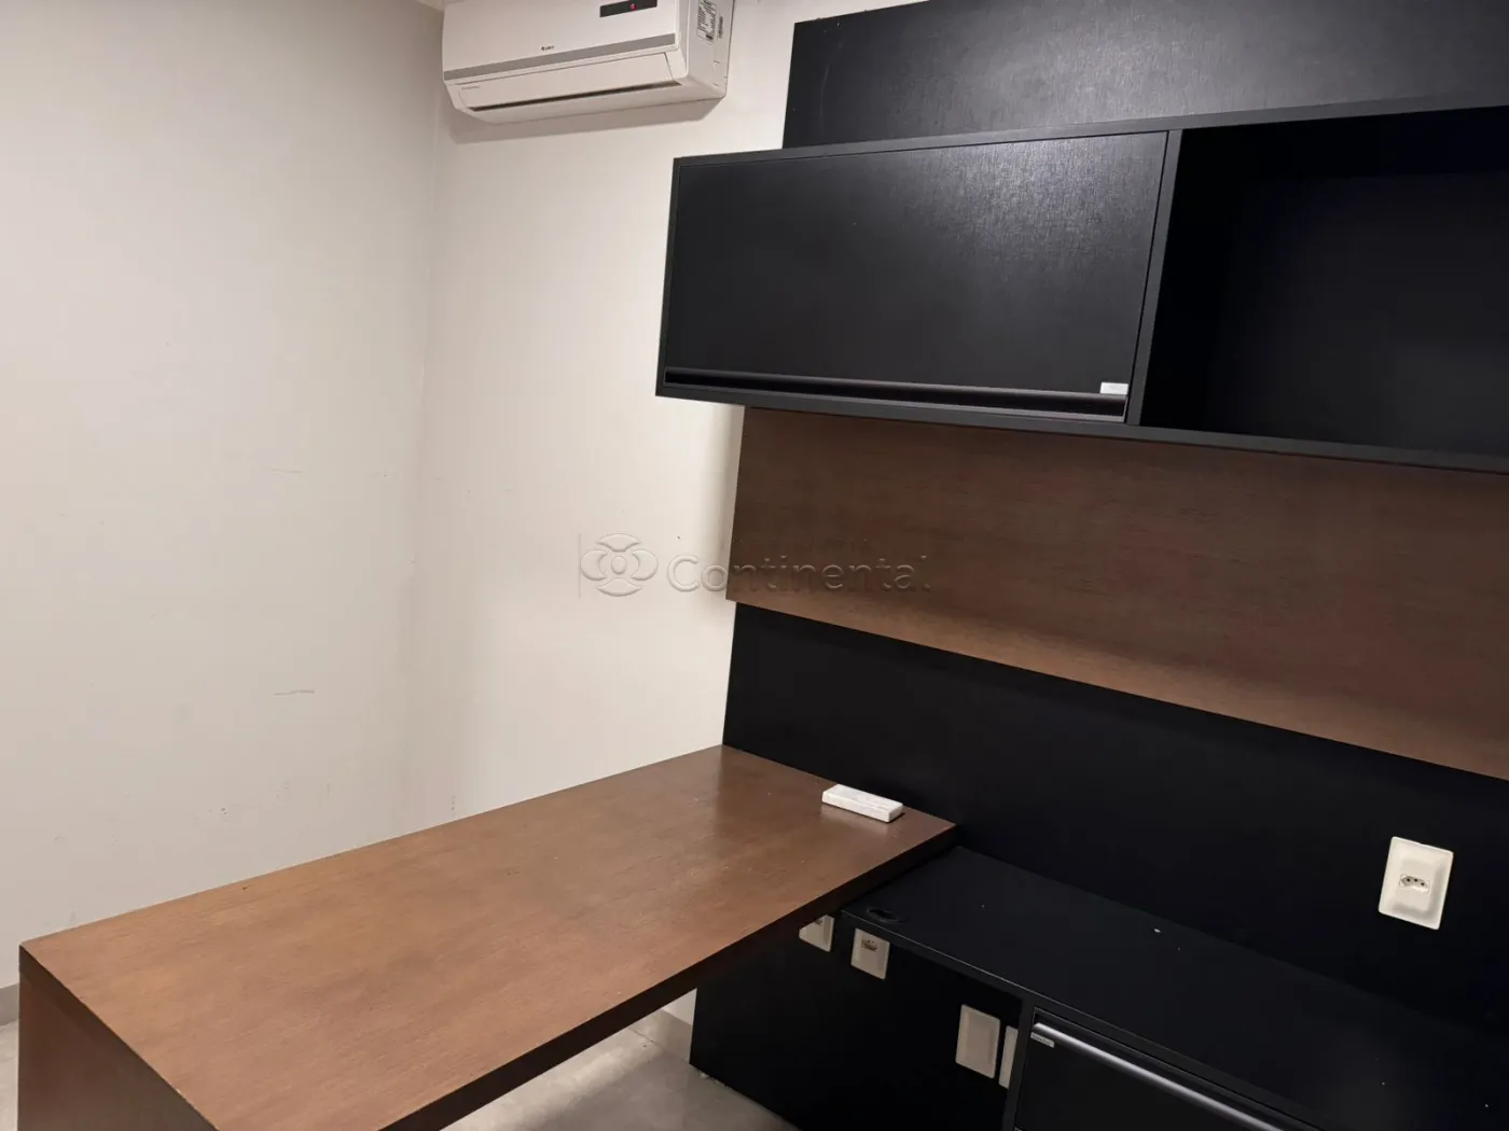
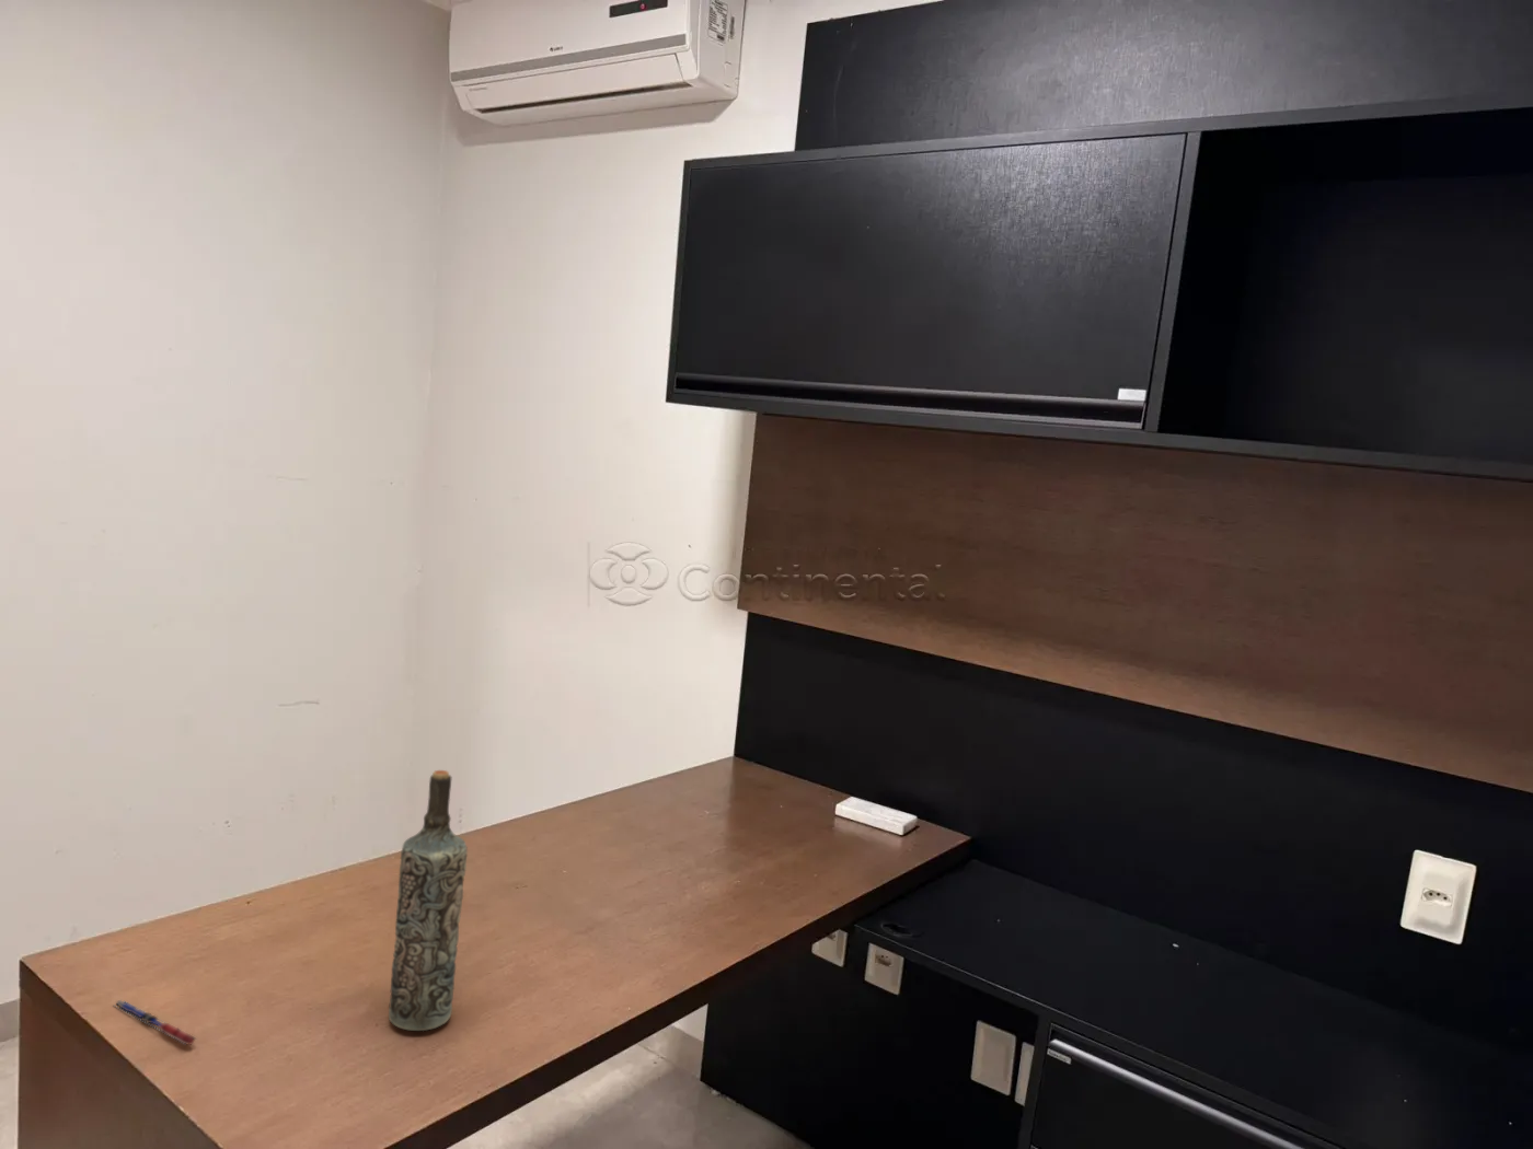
+ bottle (431, 897)
+ pen (153, 1020)
